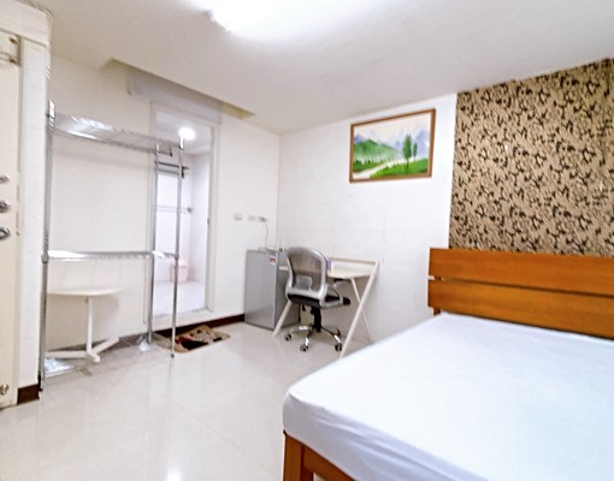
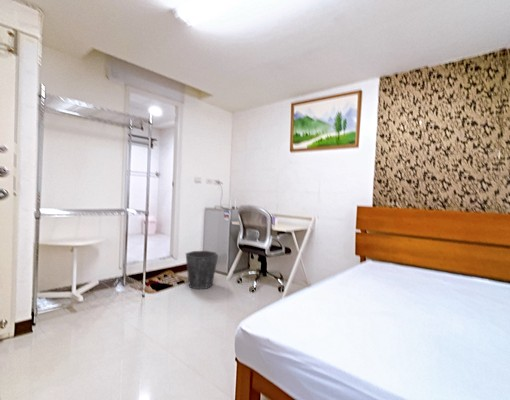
+ waste bin (201, 269)
